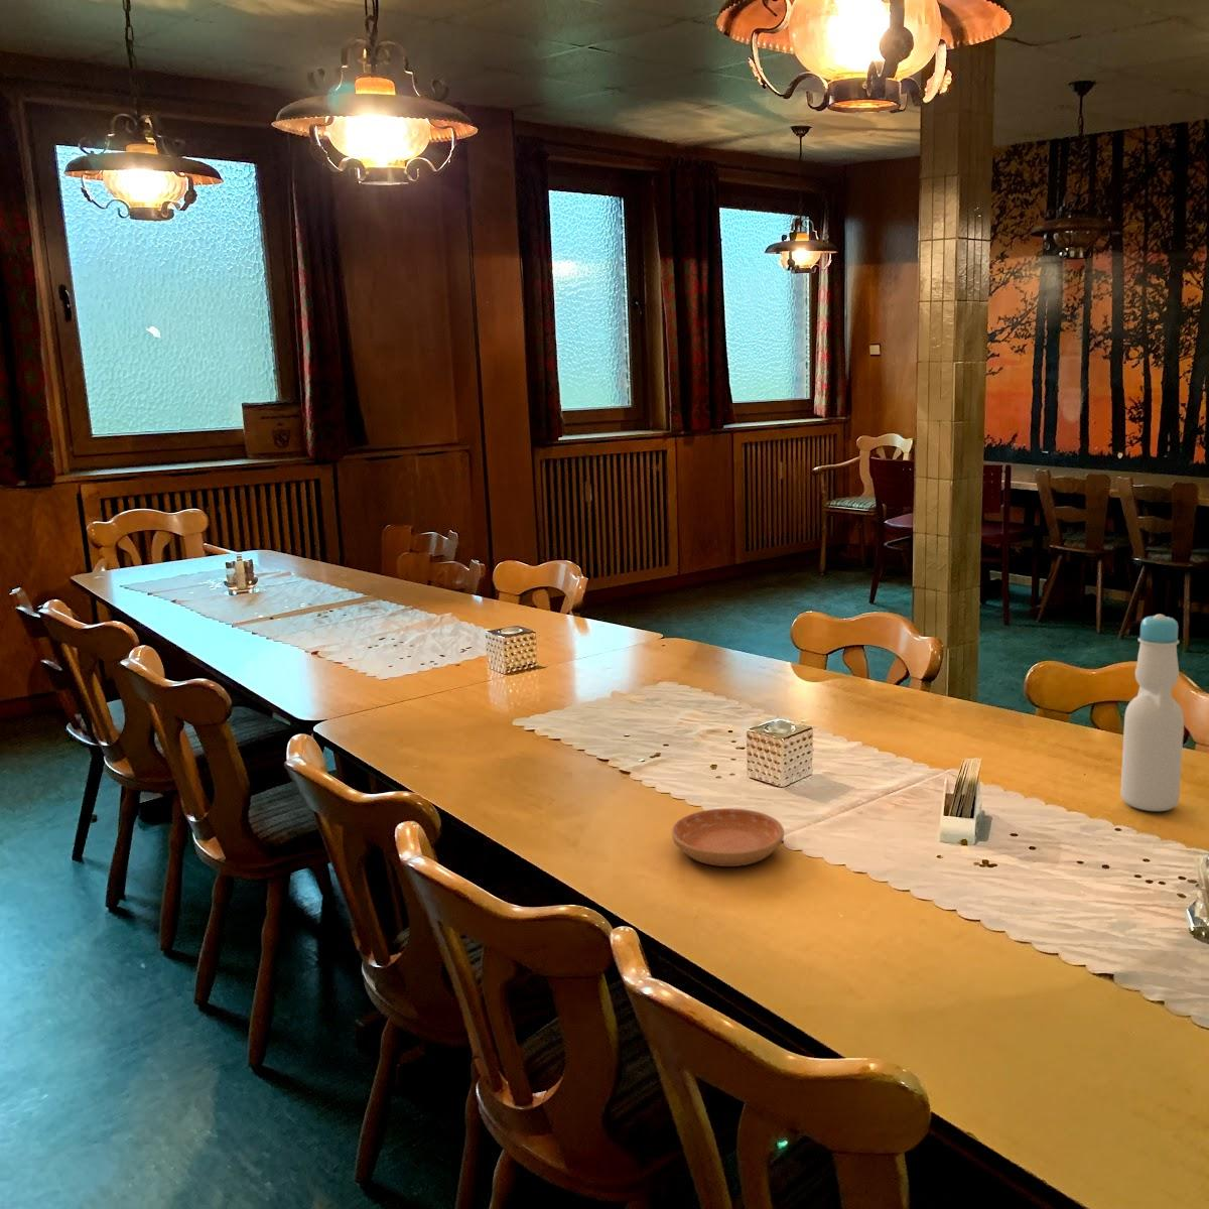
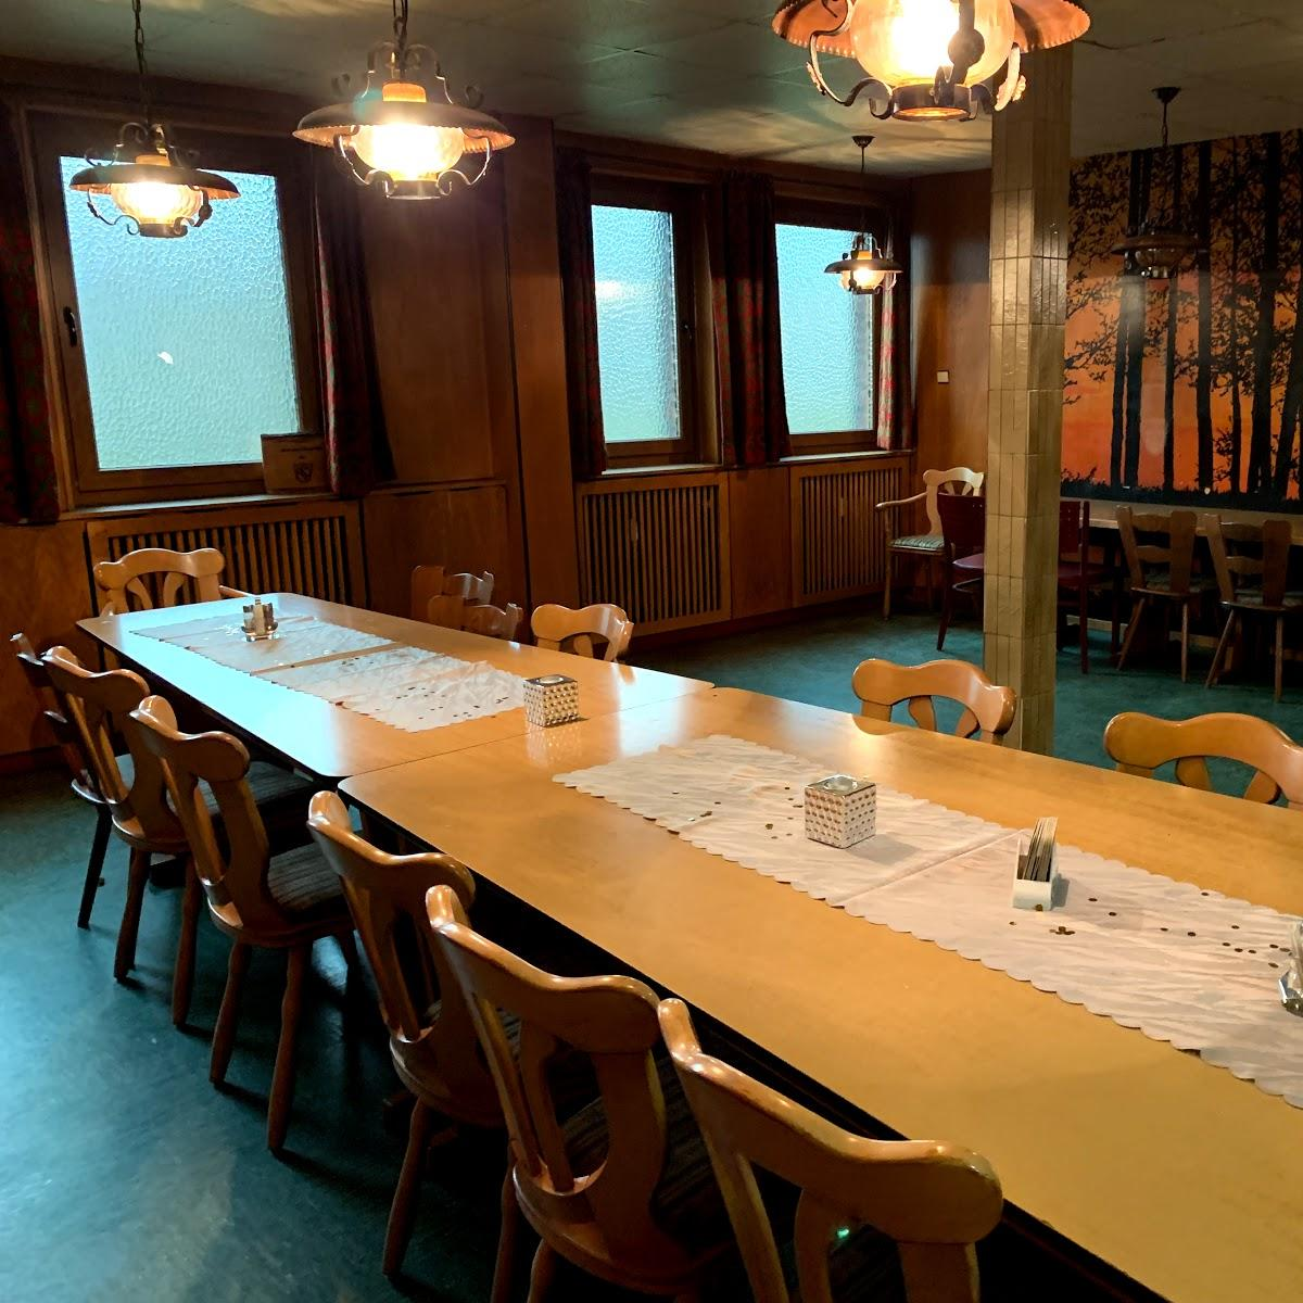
- bottle (1154, 711)
- saucer (727, 838)
